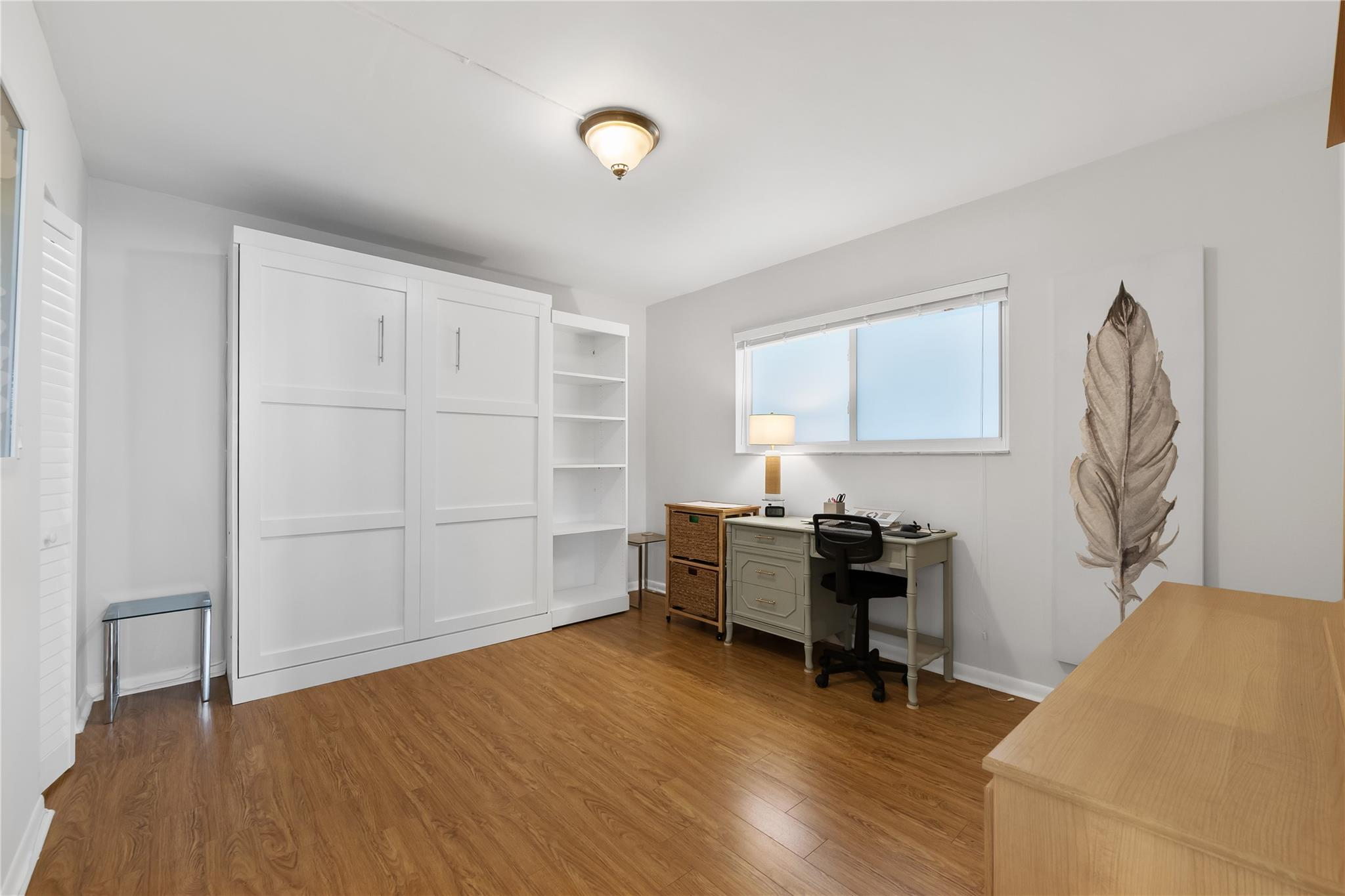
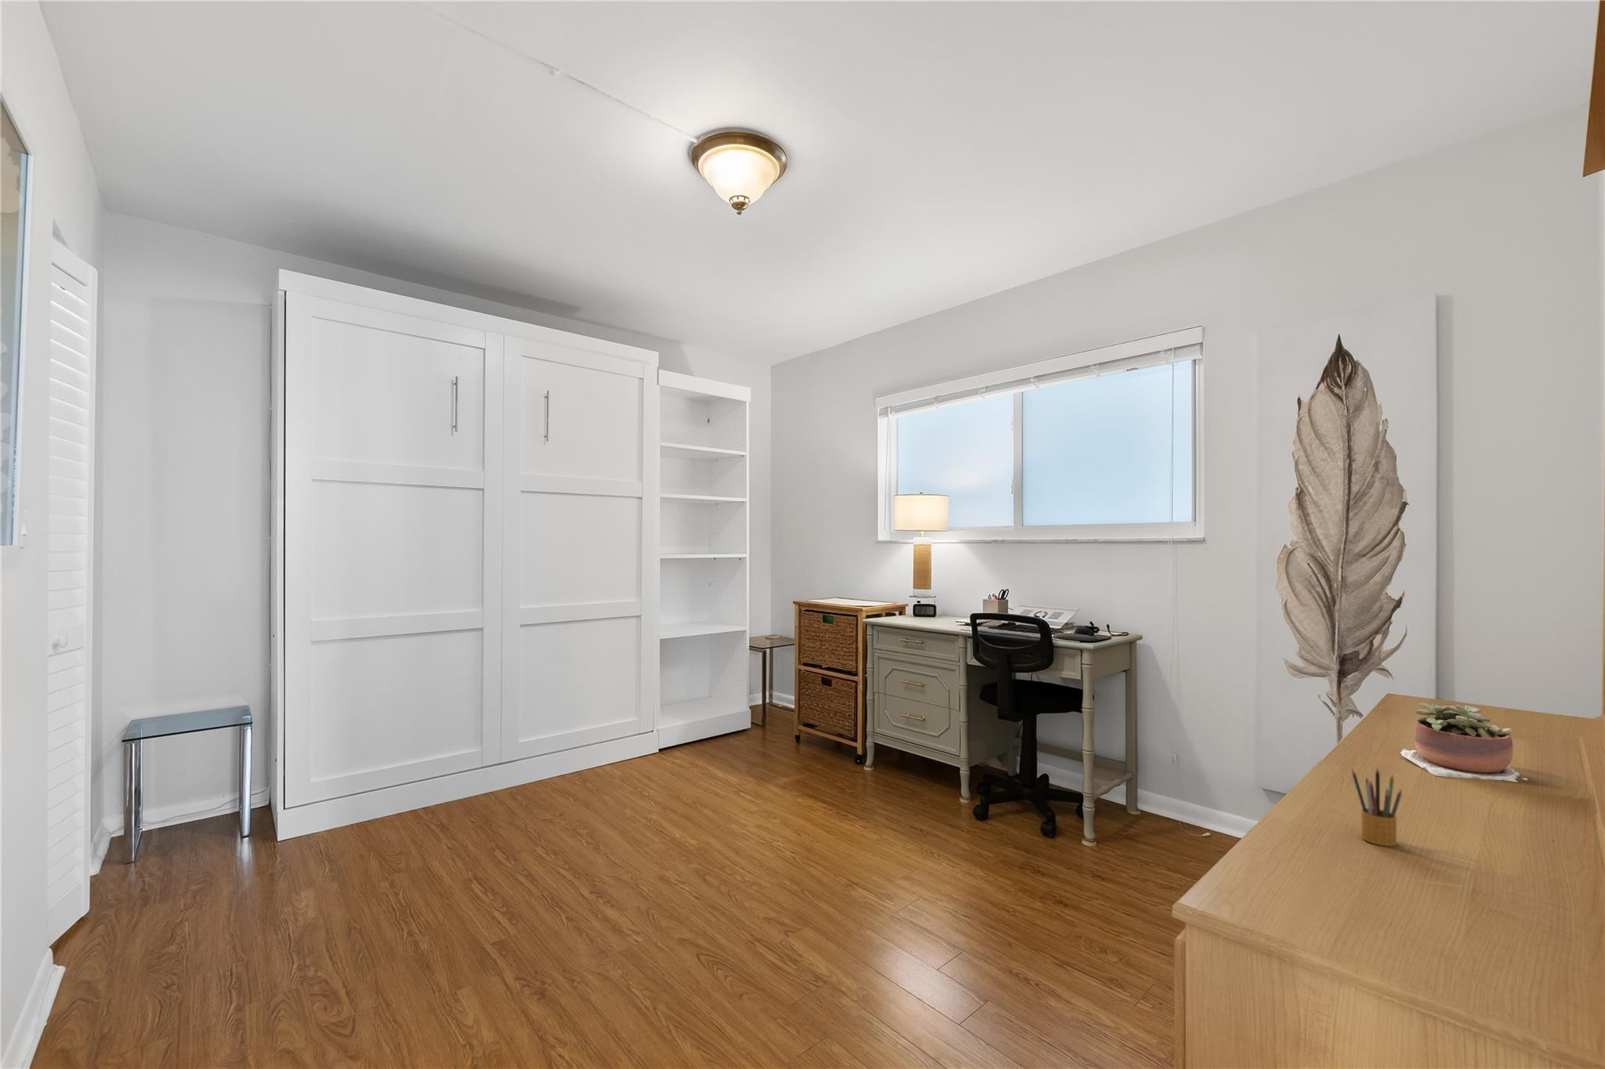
+ succulent plant (1462, 734)
+ pencil box (1377, 805)
